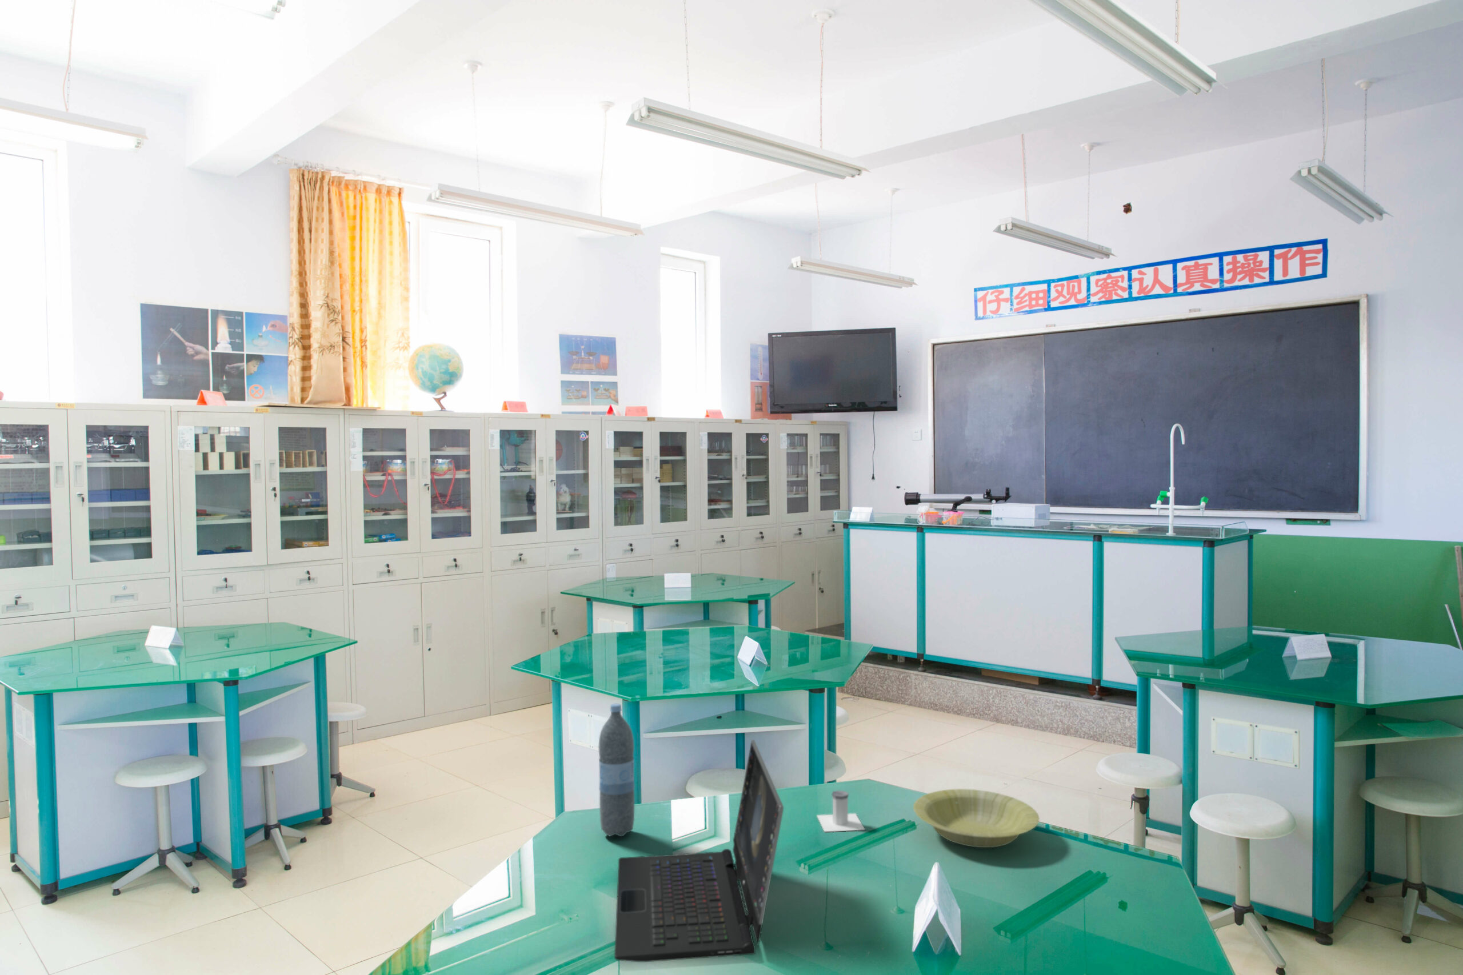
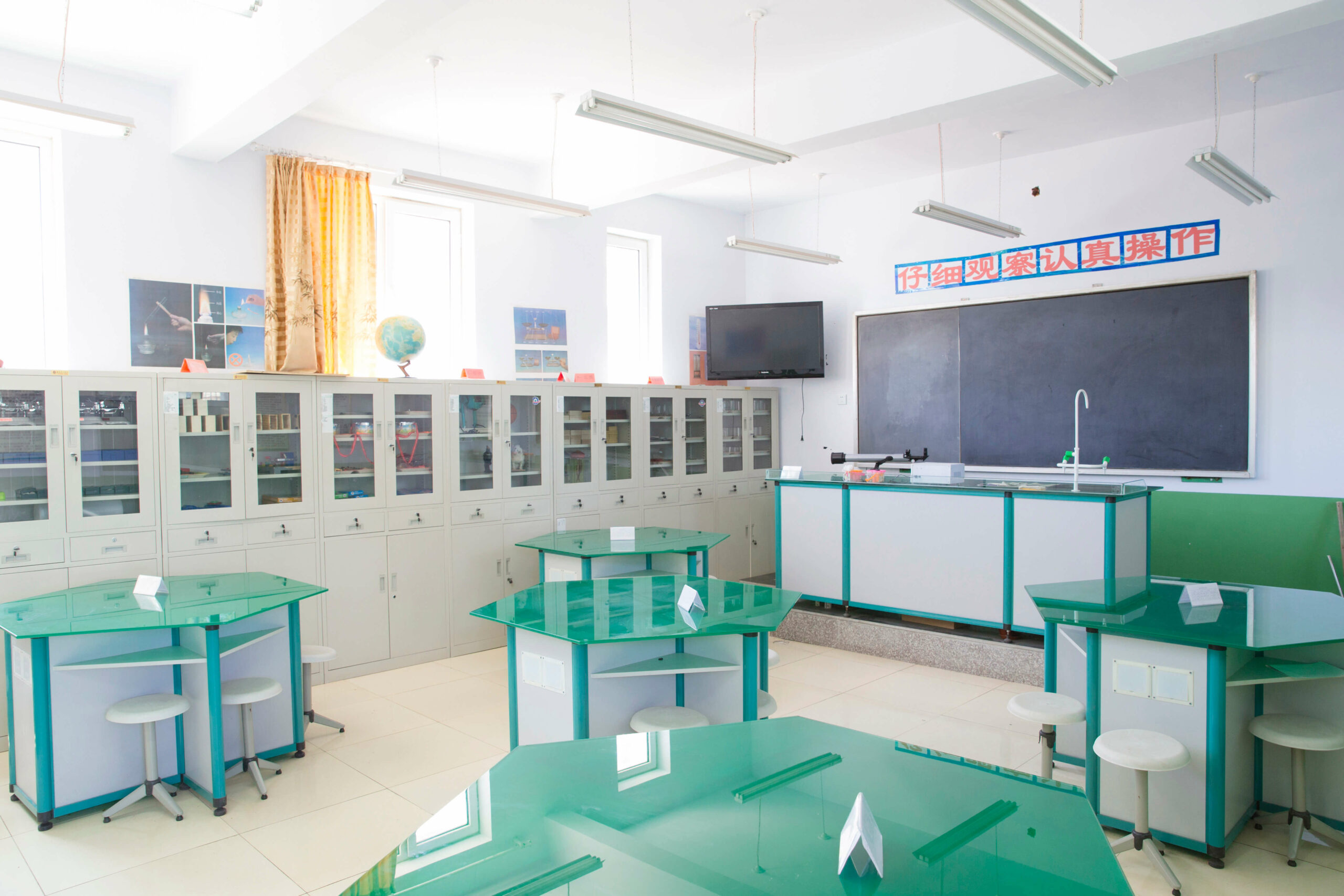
- water bottle (616, 769)
- salt shaker (840, 807)
- bowl (975, 823)
- laptop (692, 853)
